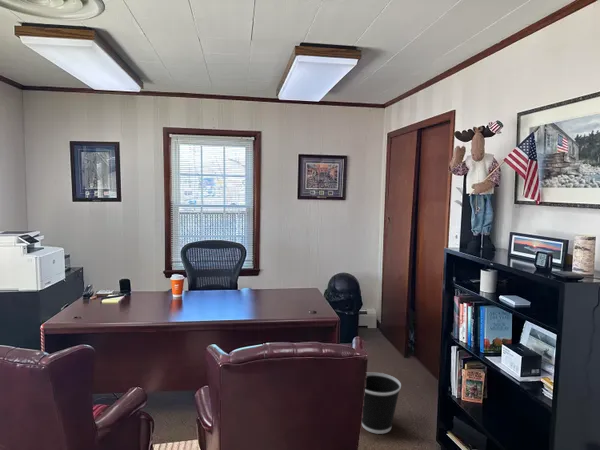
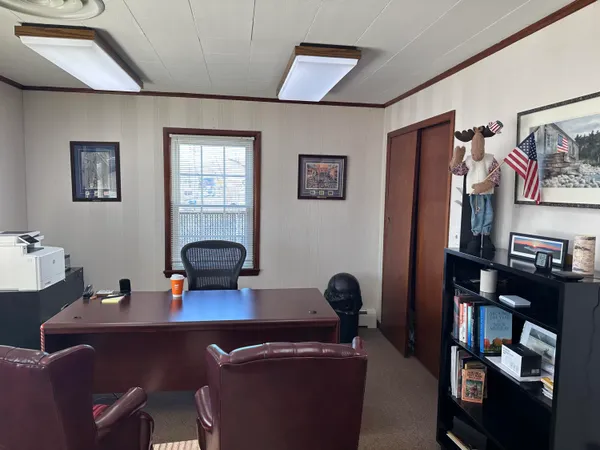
- wastebasket (377, 403)
